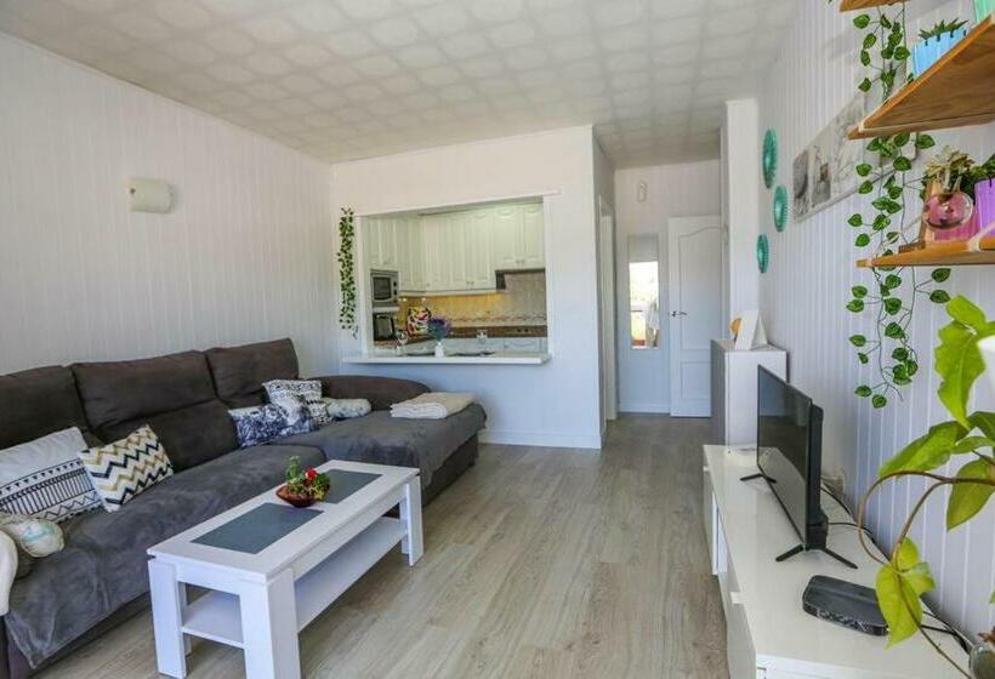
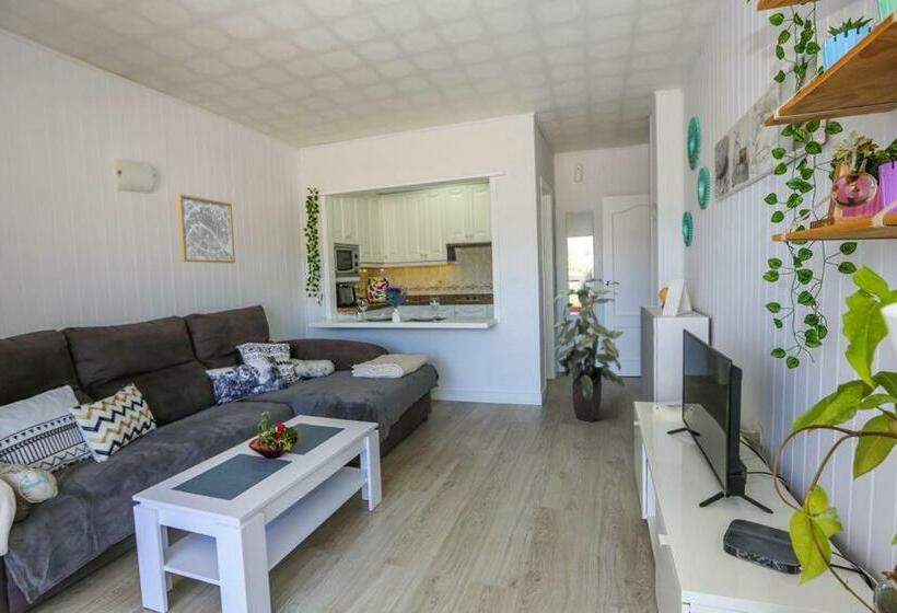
+ wall art (207, 230)
+ indoor plant (589, 350)
